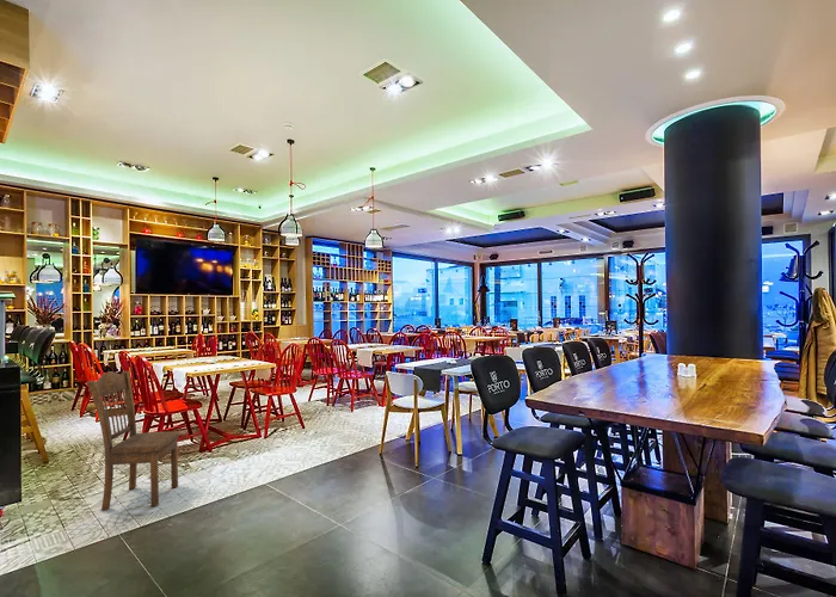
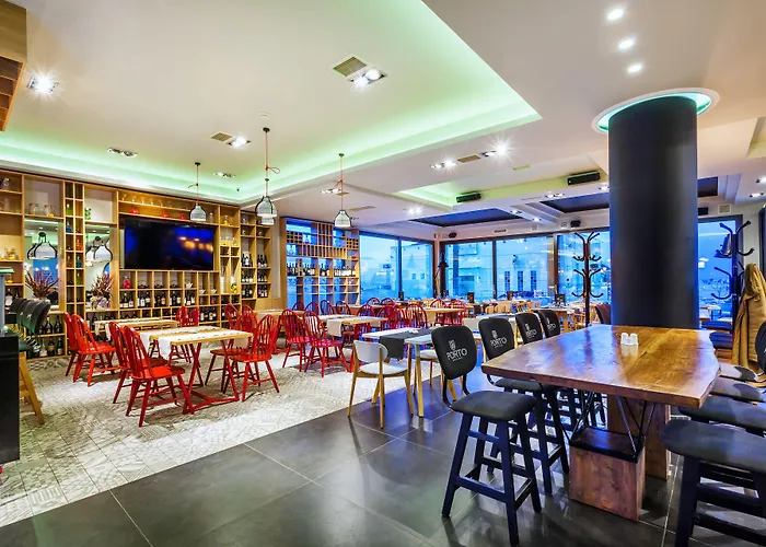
- dining chair (139, 433)
